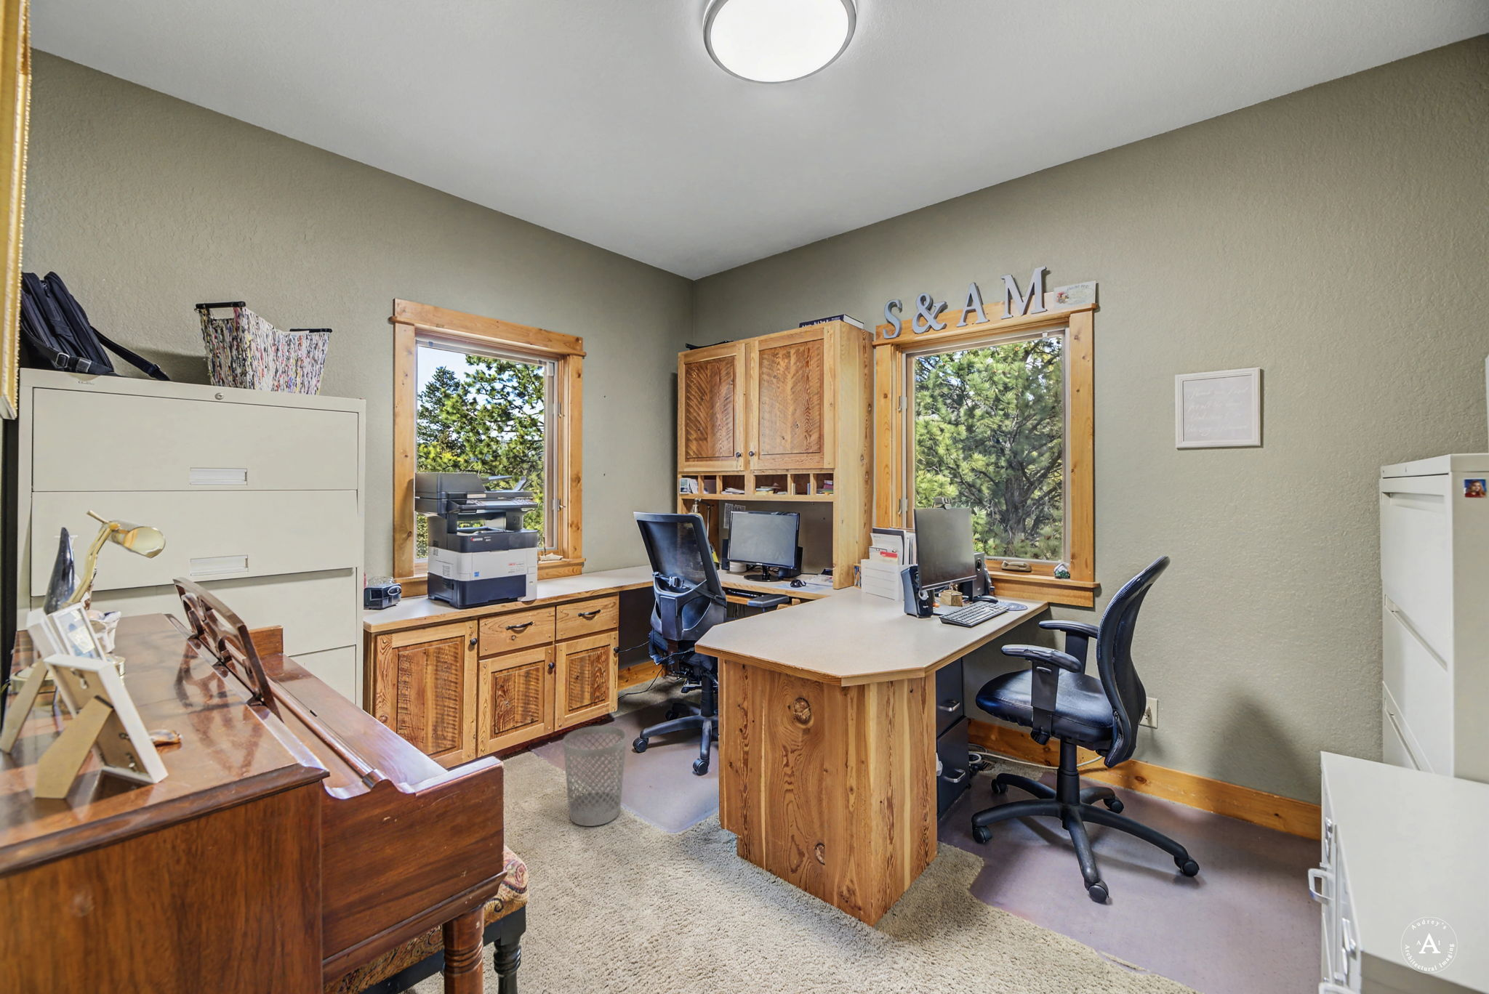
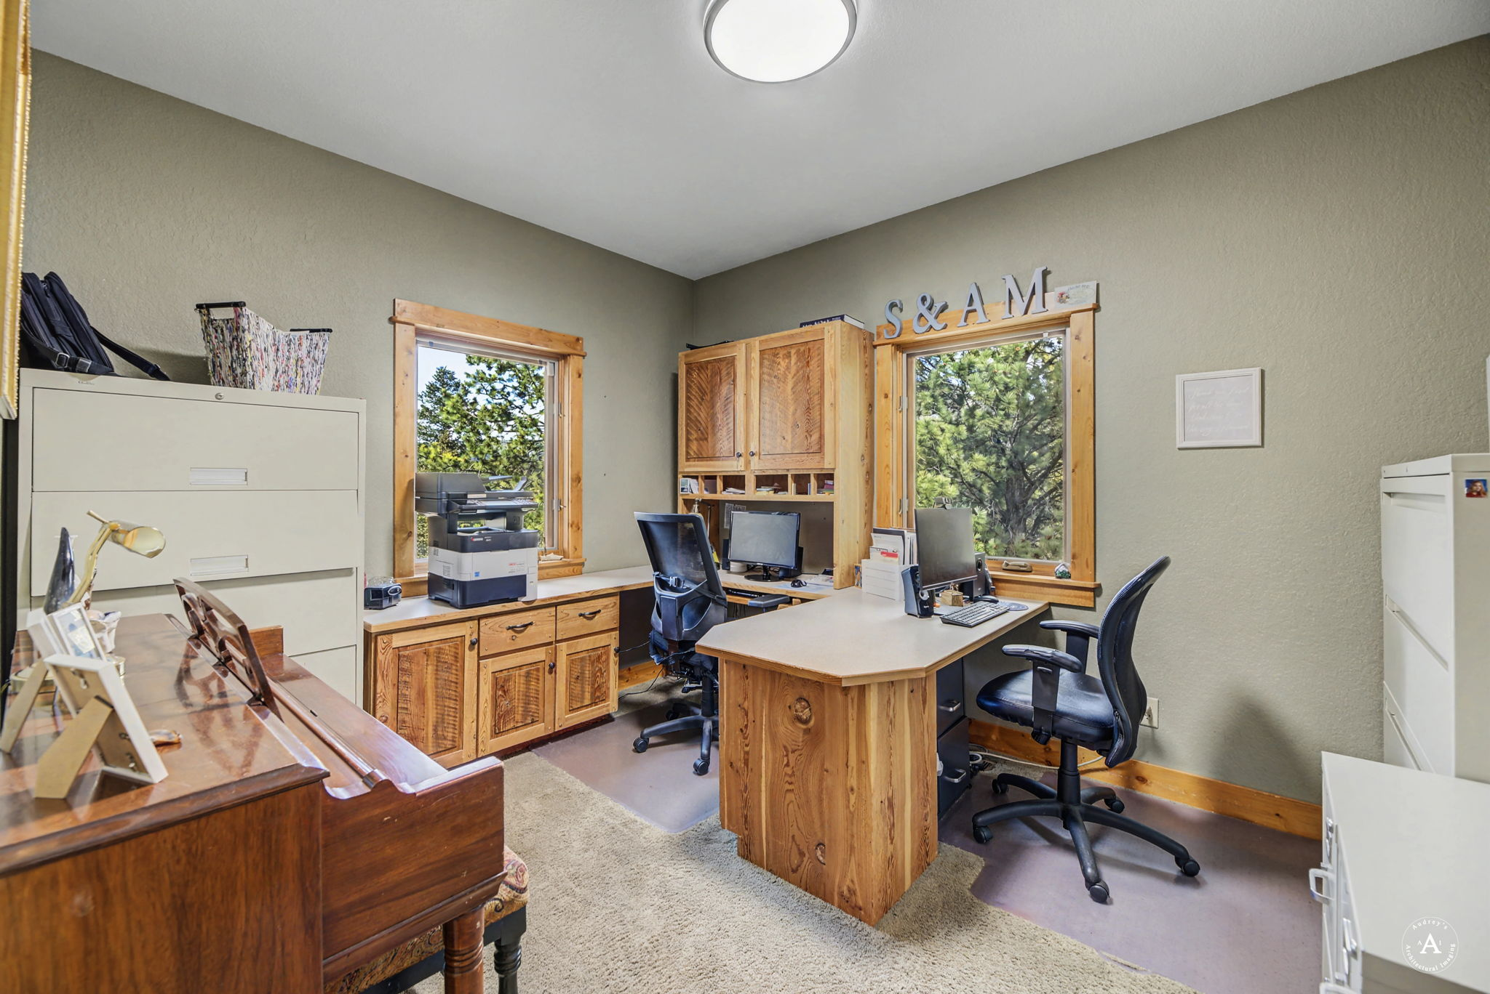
- wastebasket (595, 774)
